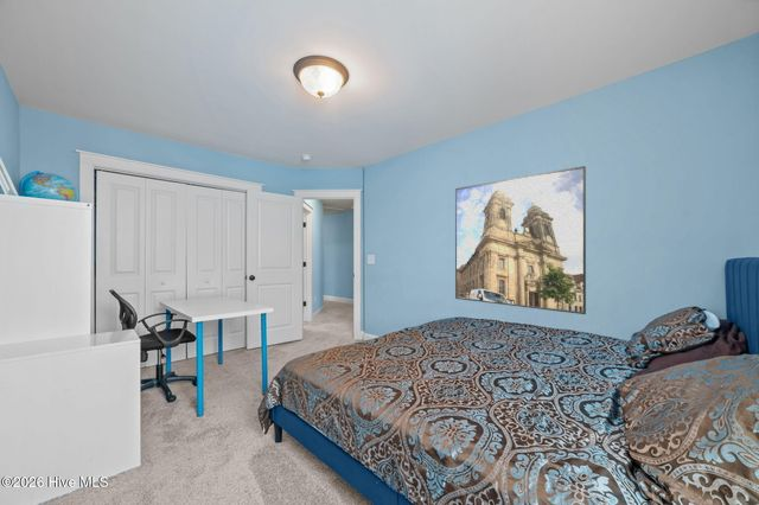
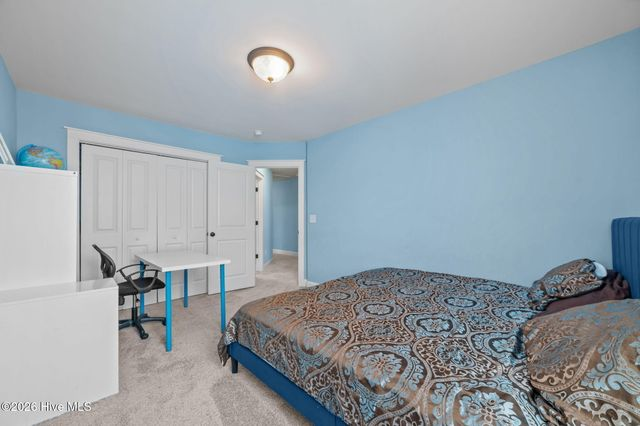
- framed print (510, 242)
